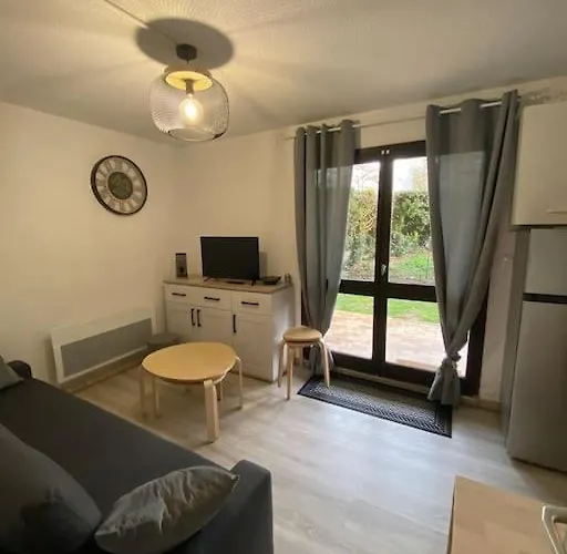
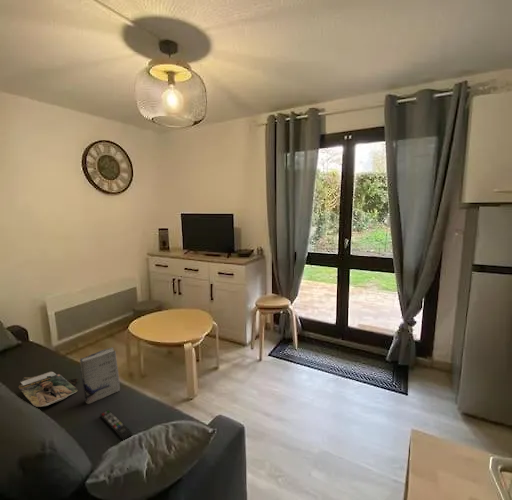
+ remote control (115, 424)
+ book (100, 374)
+ magazine (48, 385)
